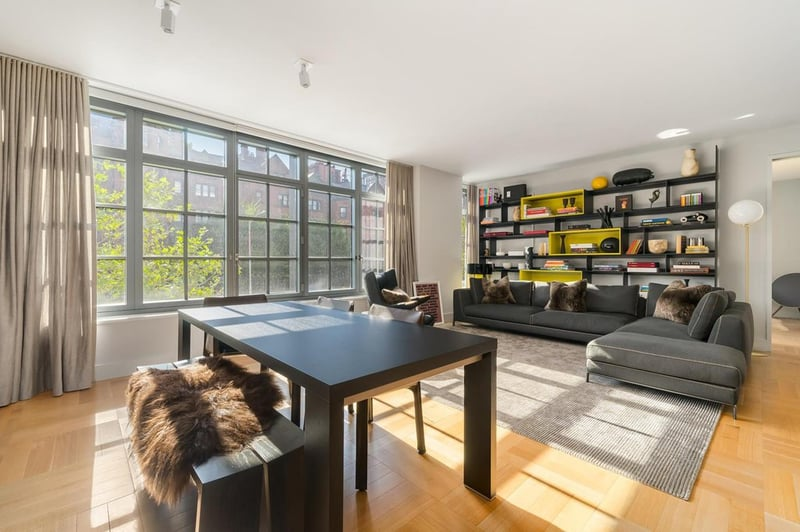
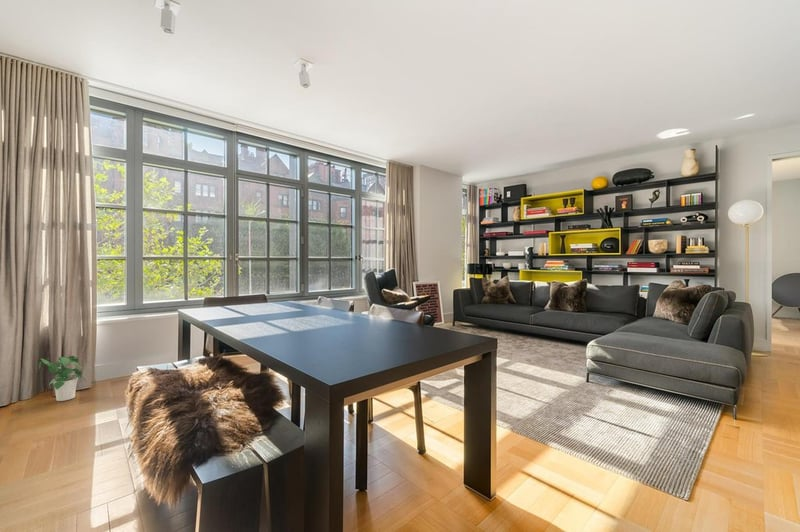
+ potted plant (63, 377)
